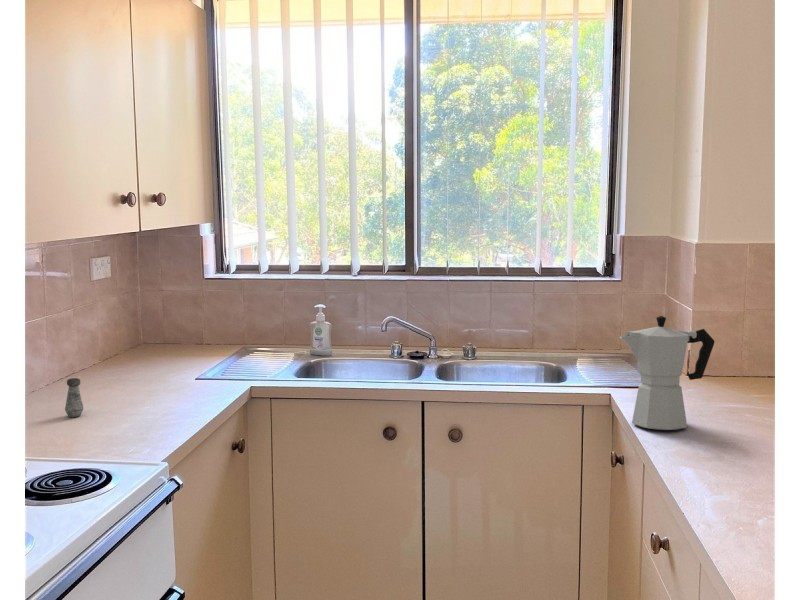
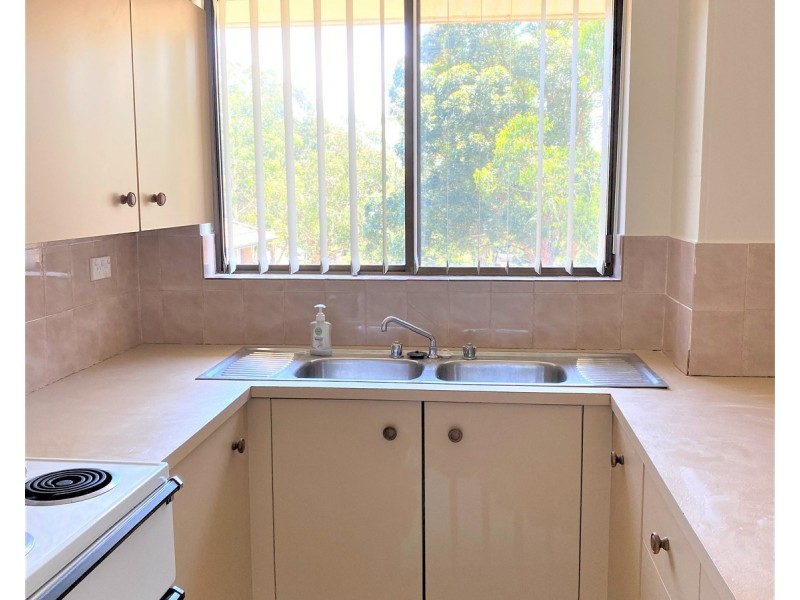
- moka pot (666, 370)
- salt shaker (73, 397)
